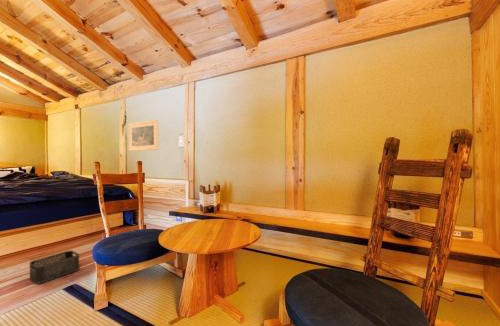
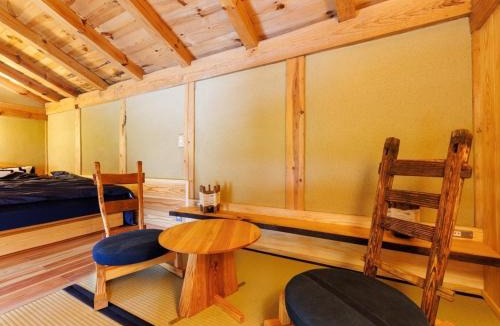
- storage bin (55, 265)
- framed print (142, 136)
